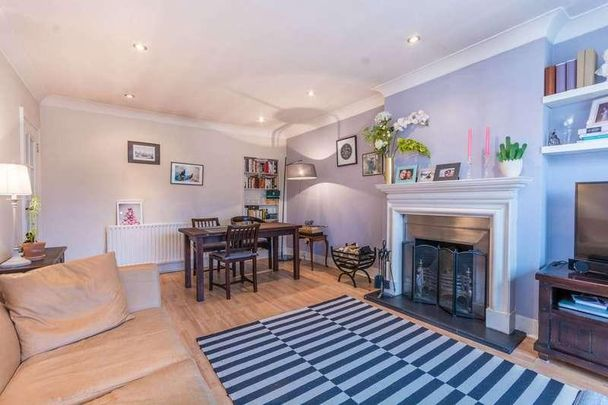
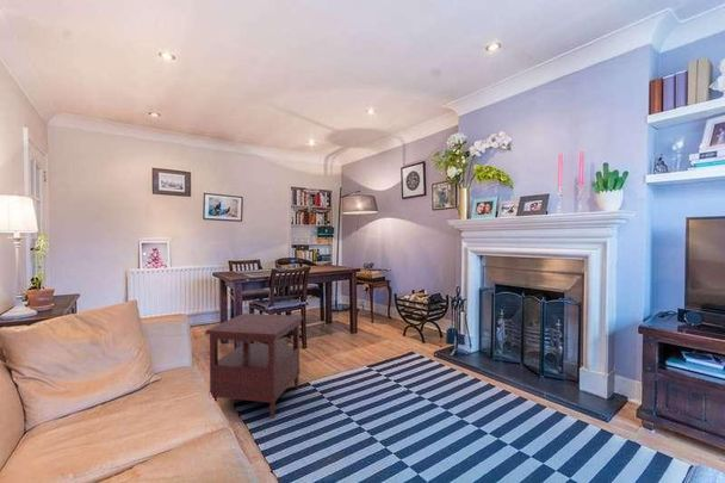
+ side table (258, 360)
